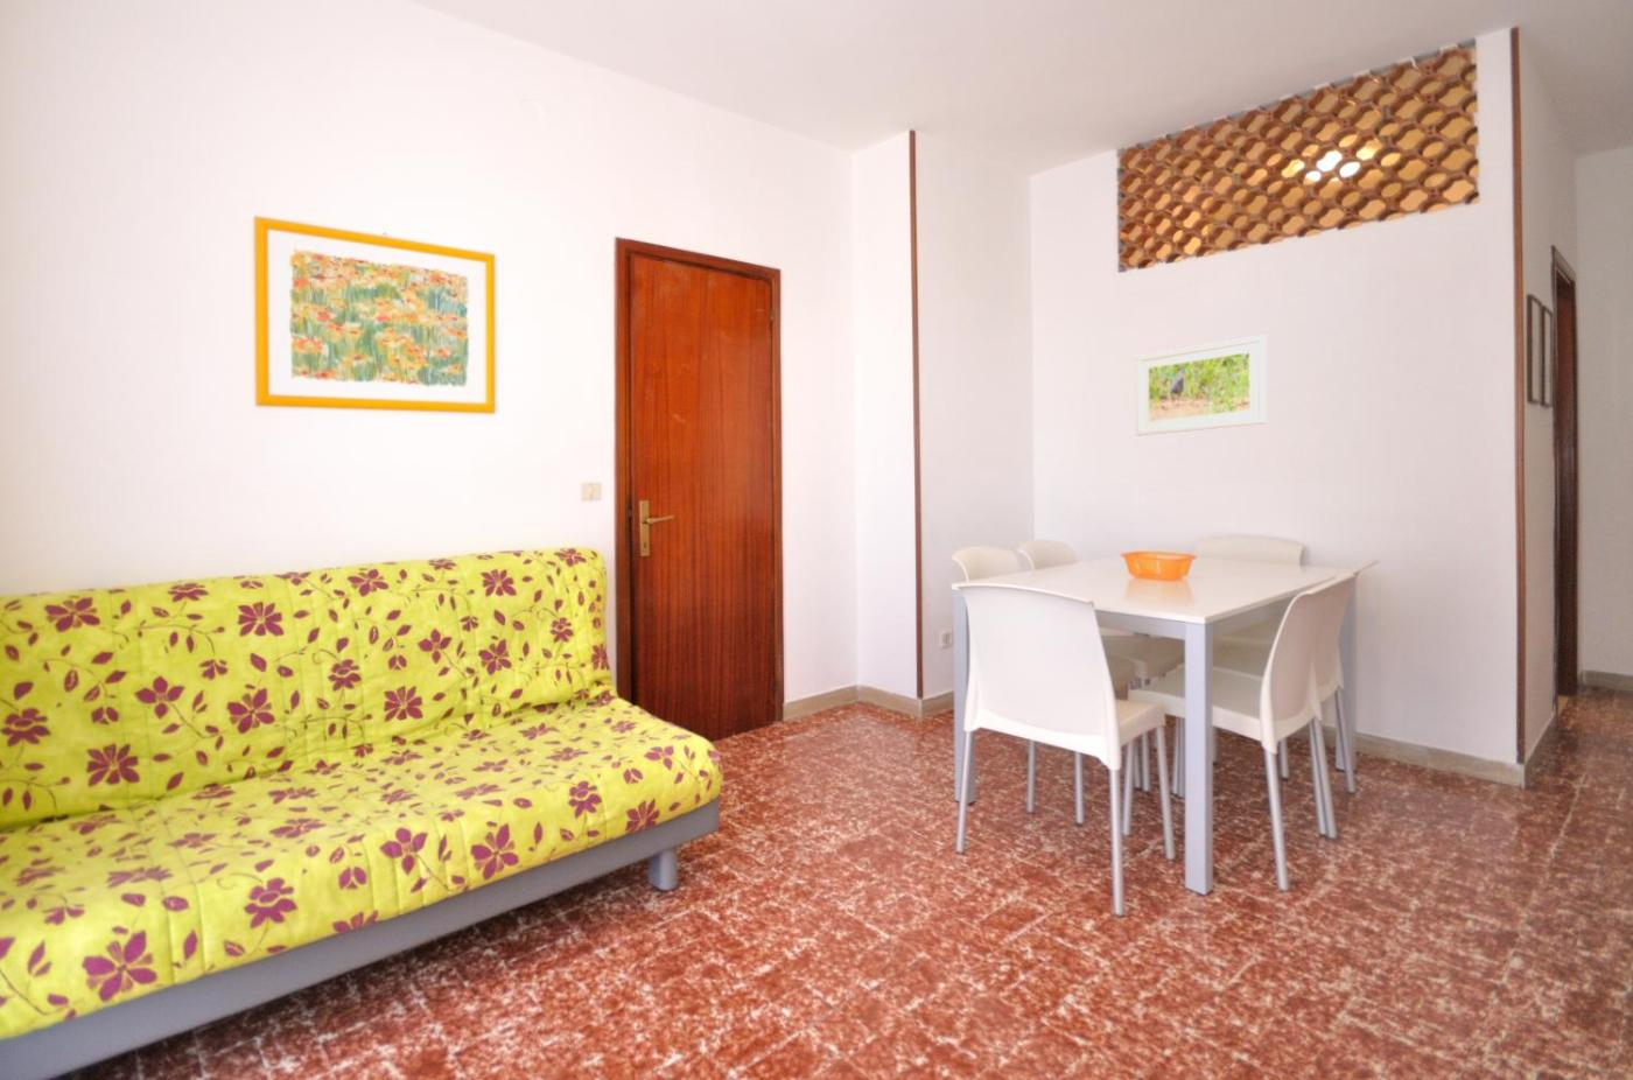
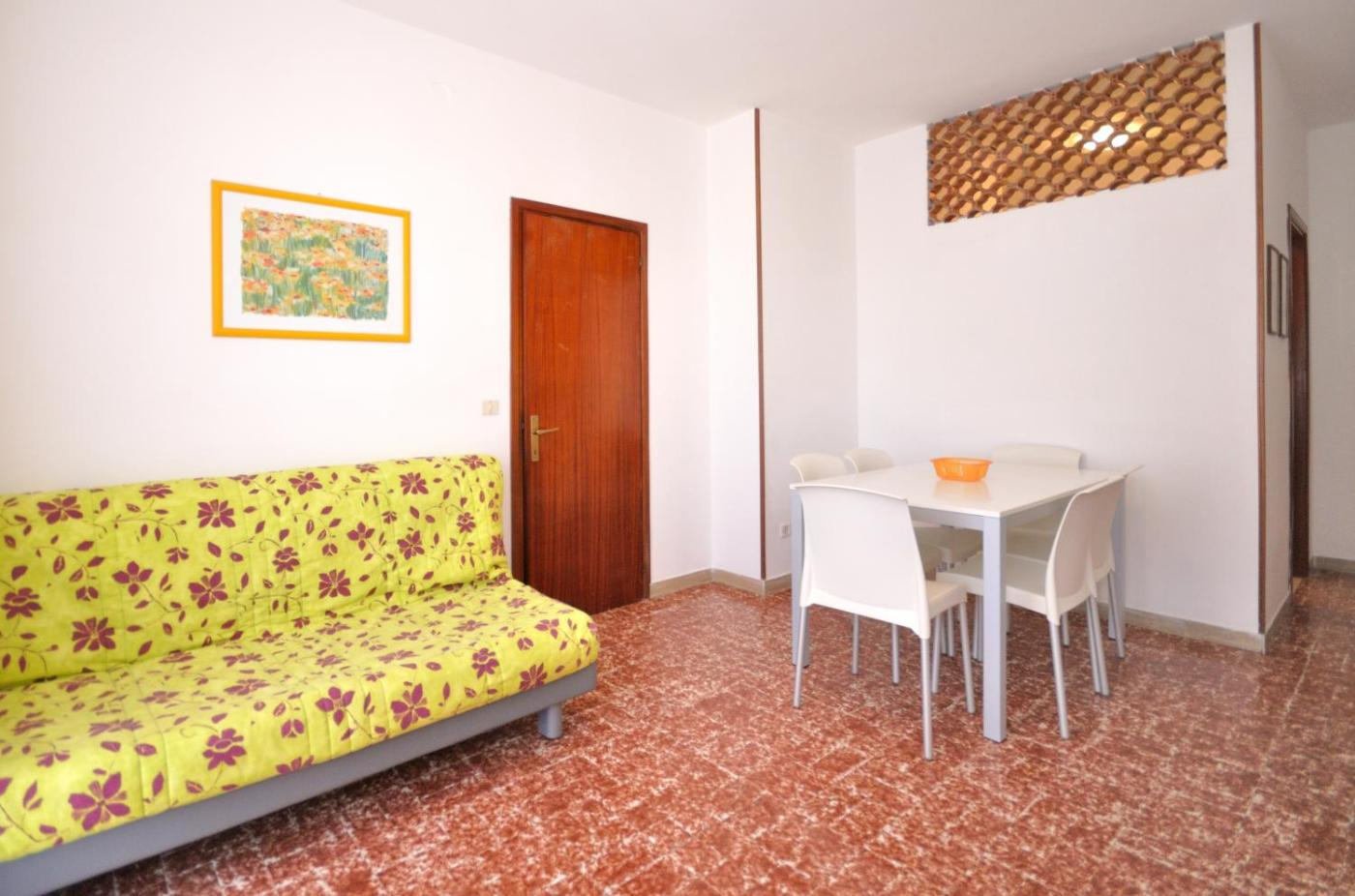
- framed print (1197, 387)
